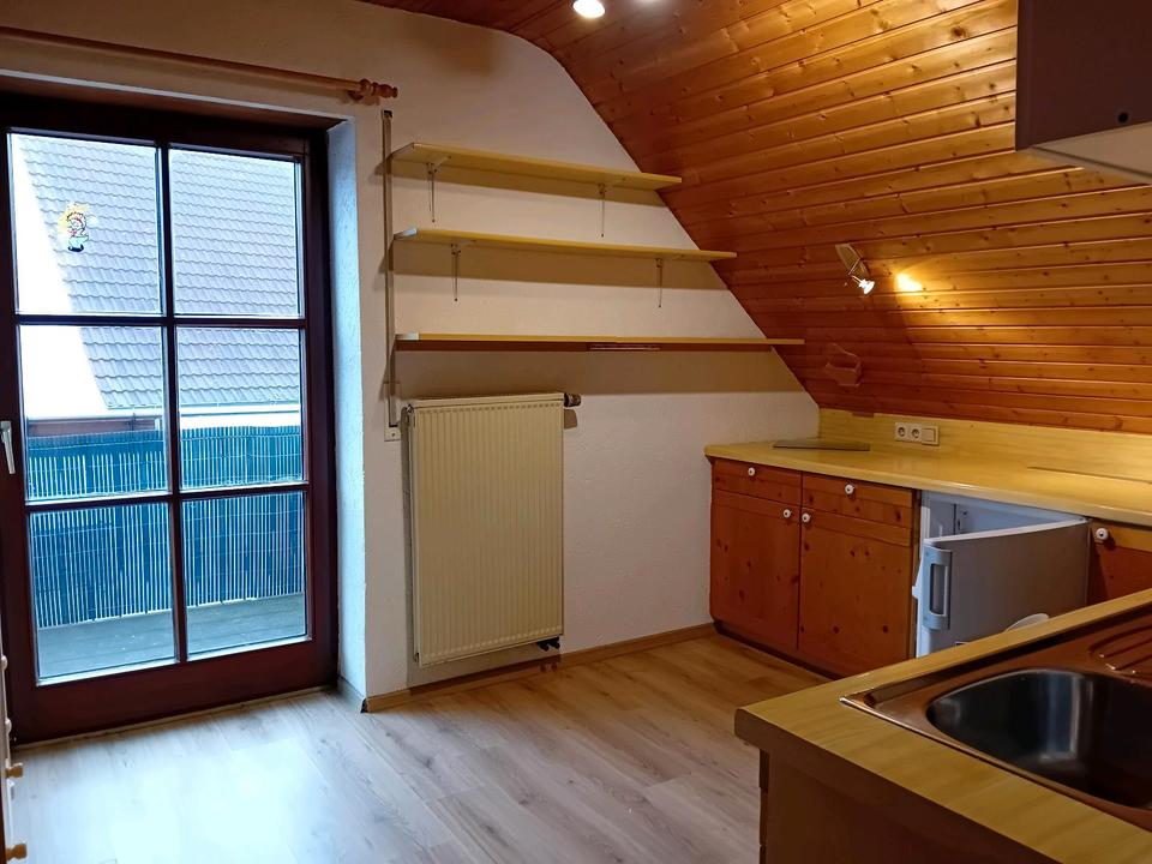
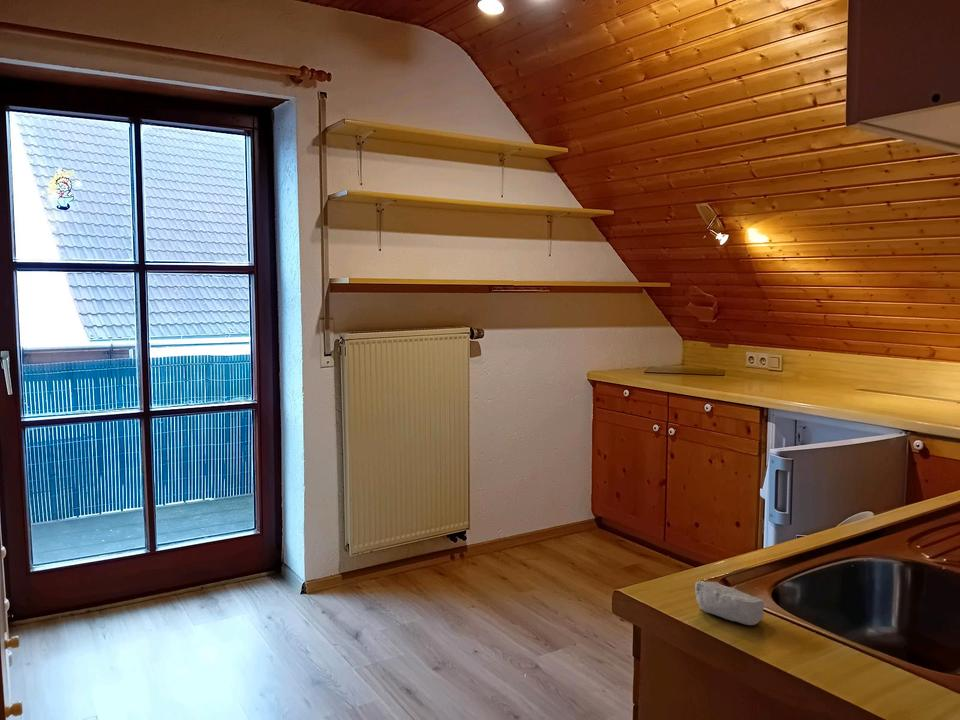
+ soap bar (728, 600)
